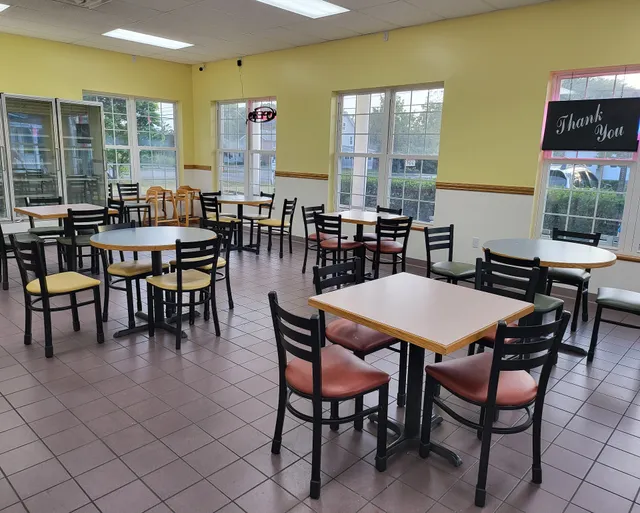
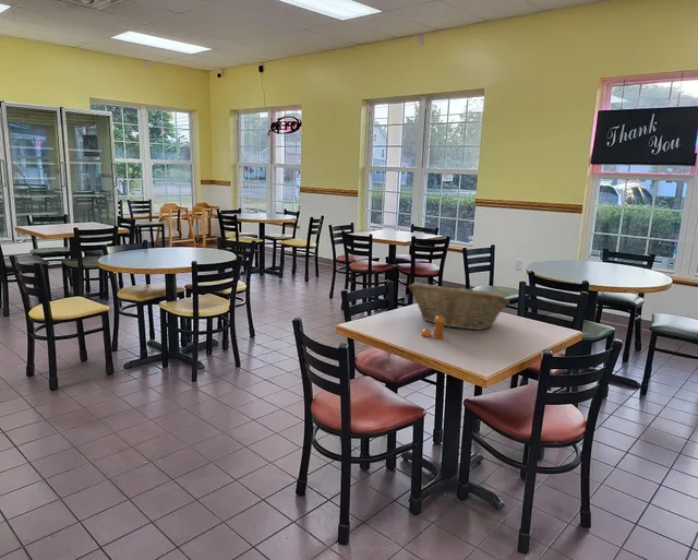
+ pepper shaker (435, 325)
+ fruit basket (456, 301)
